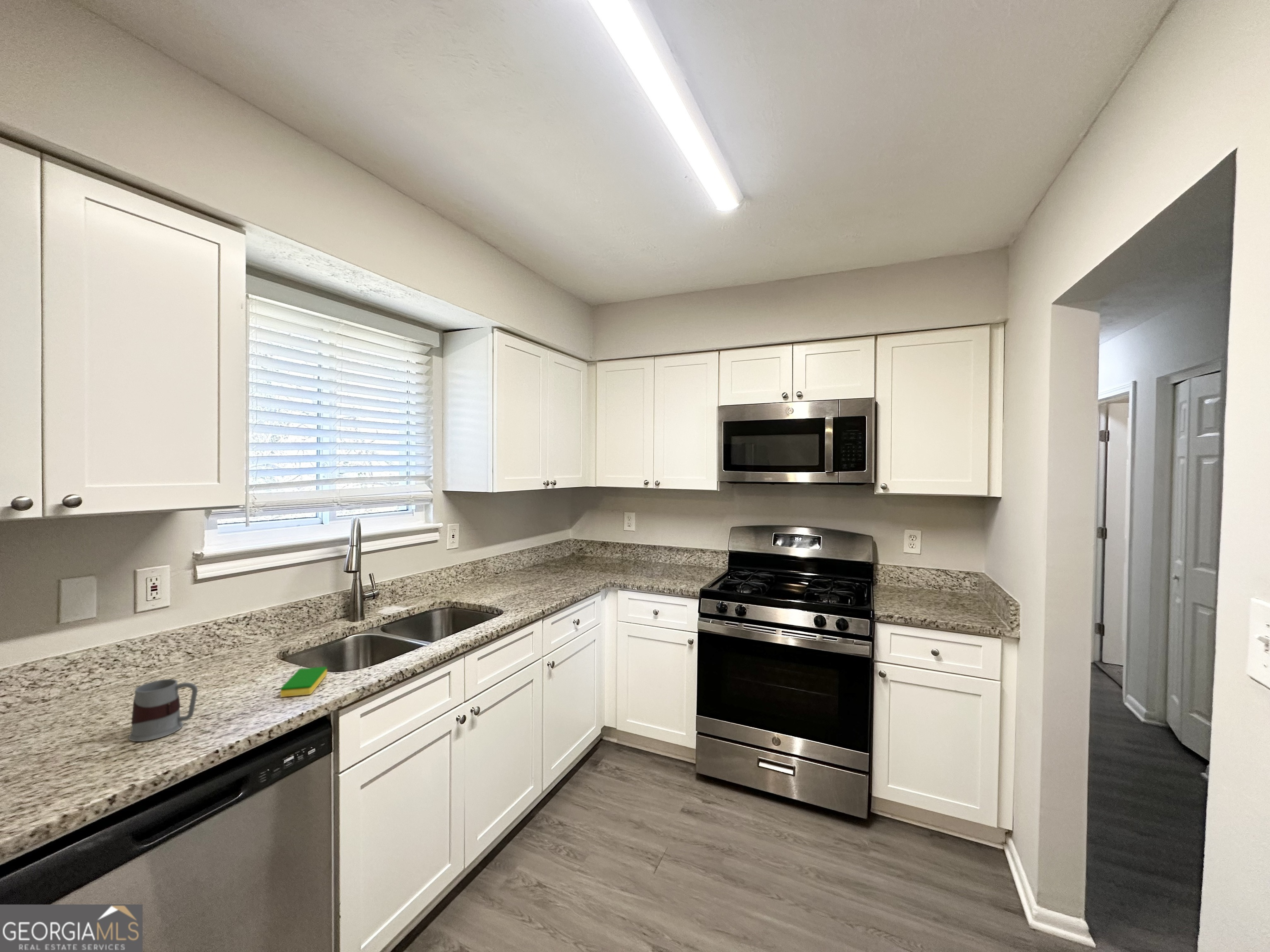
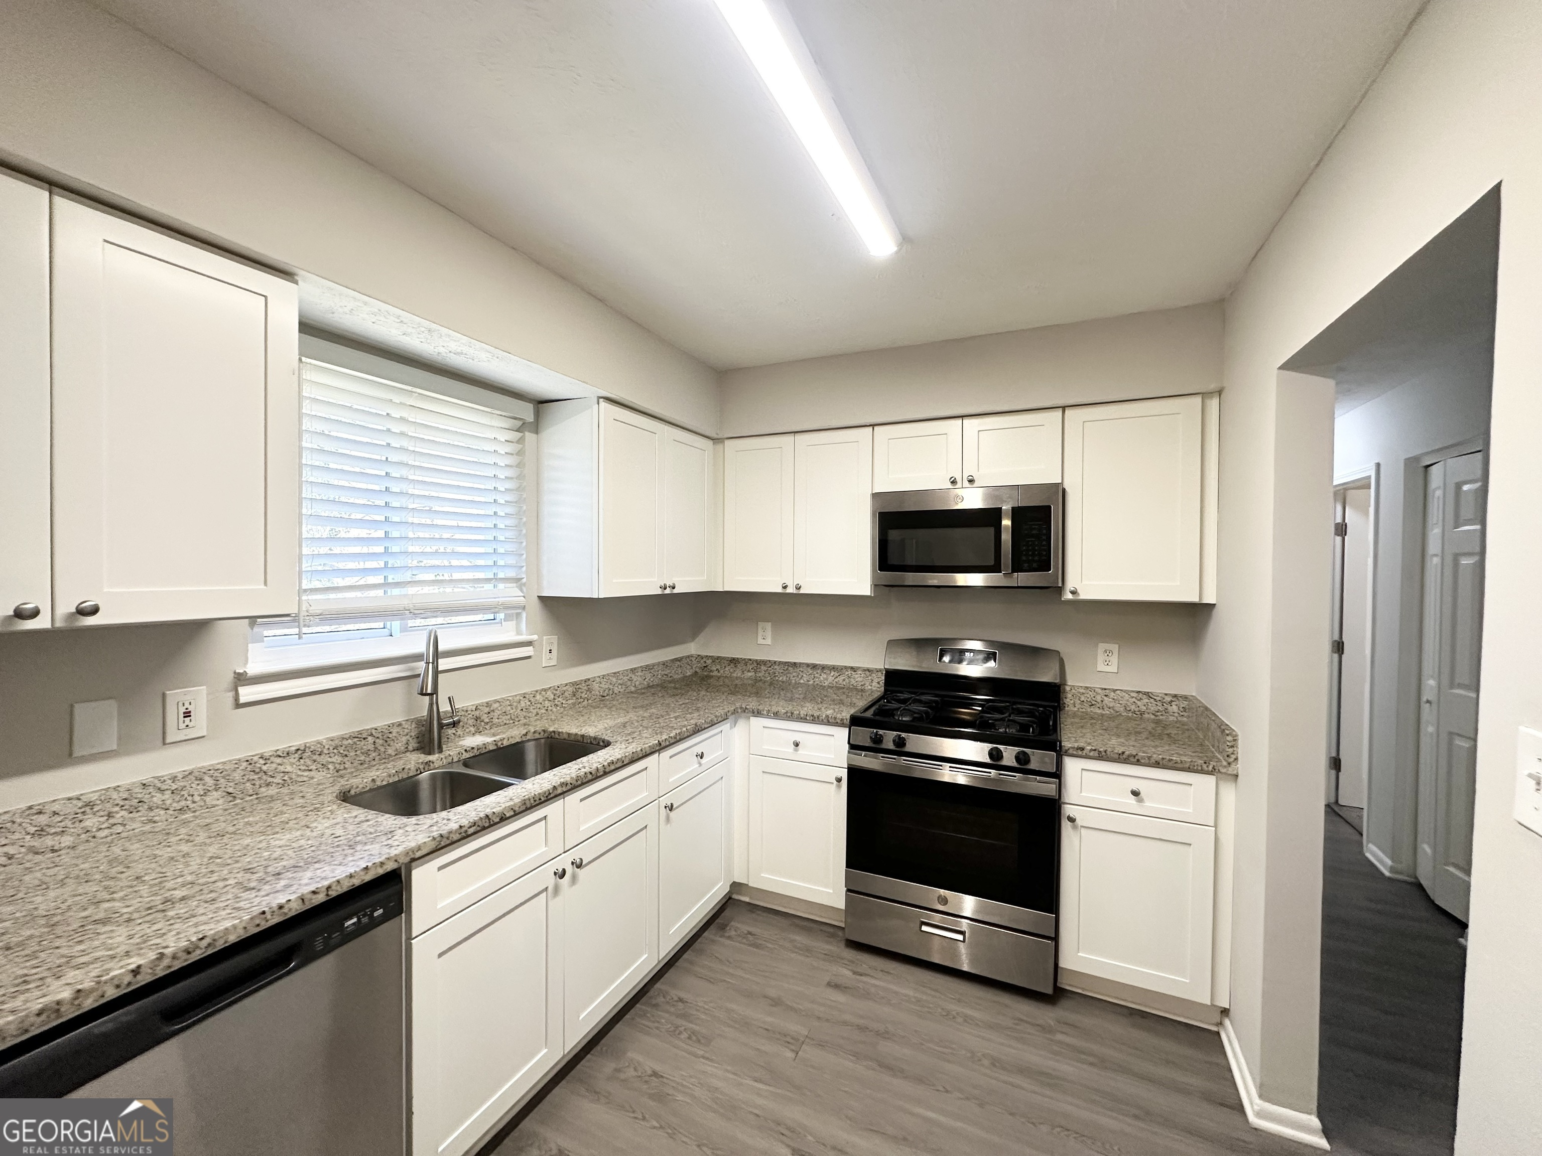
- mug (165, 707)
- dish sponge (305, 681)
